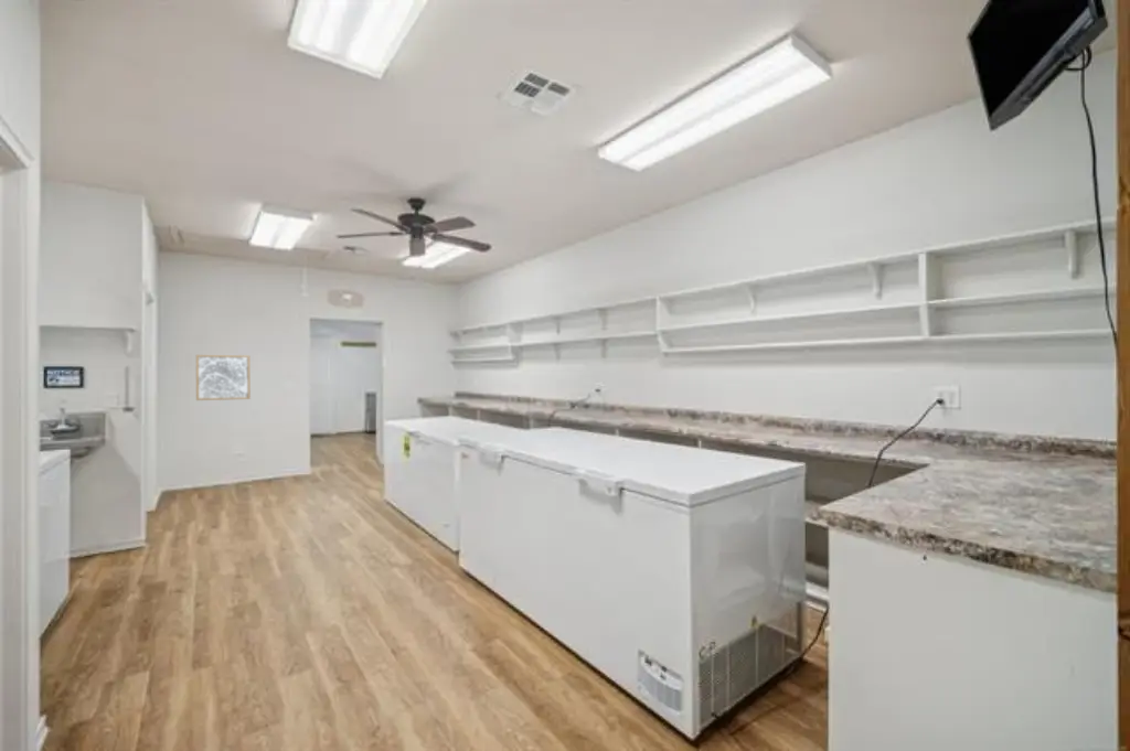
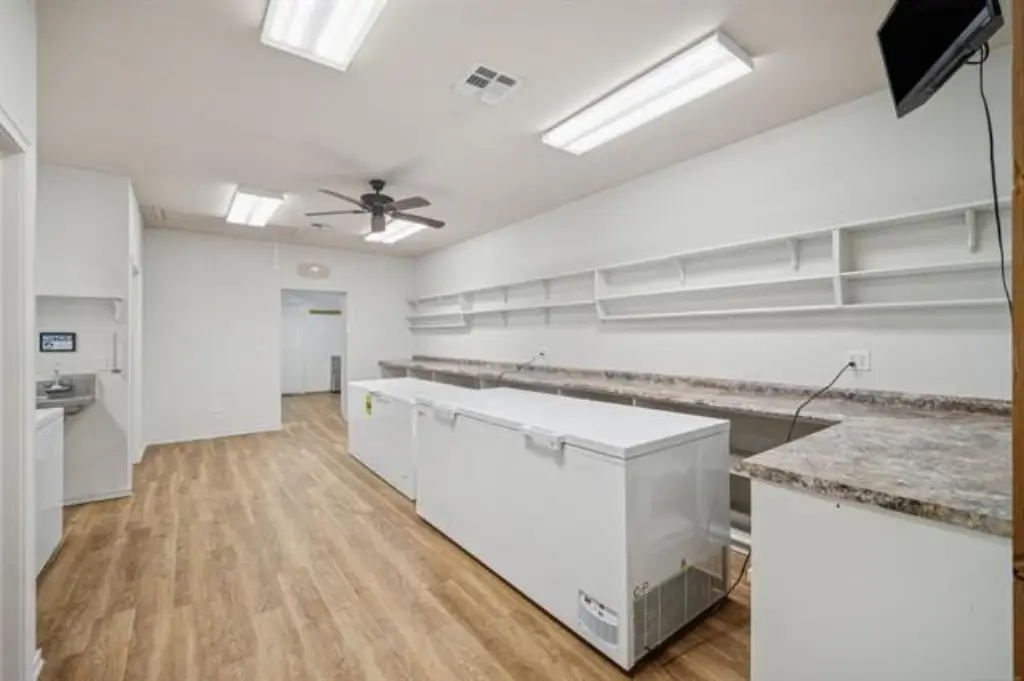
- wall art (223, 377)
